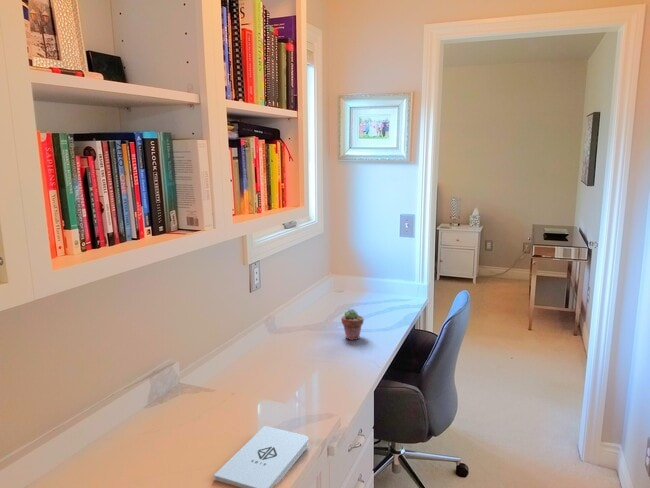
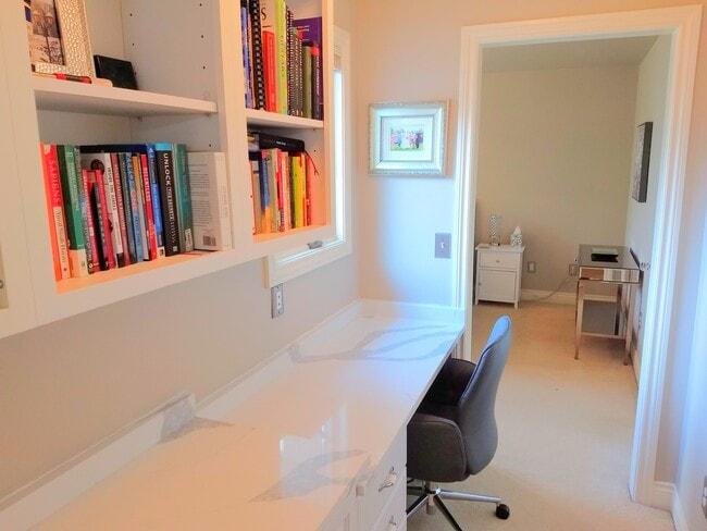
- notepad (265, 458)
- potted succulent (352, 323)
